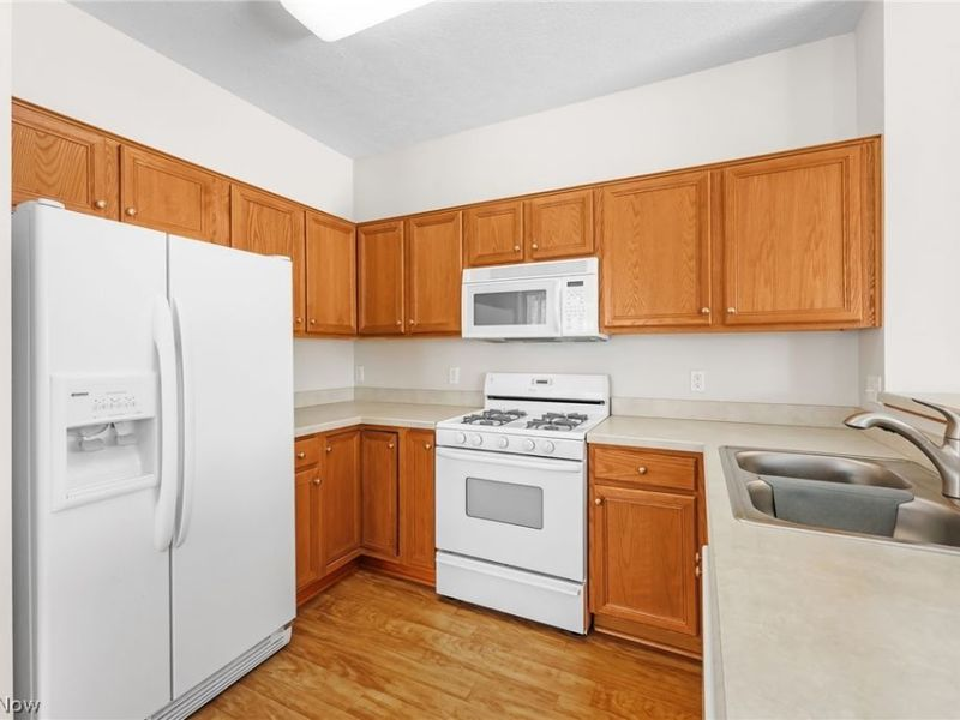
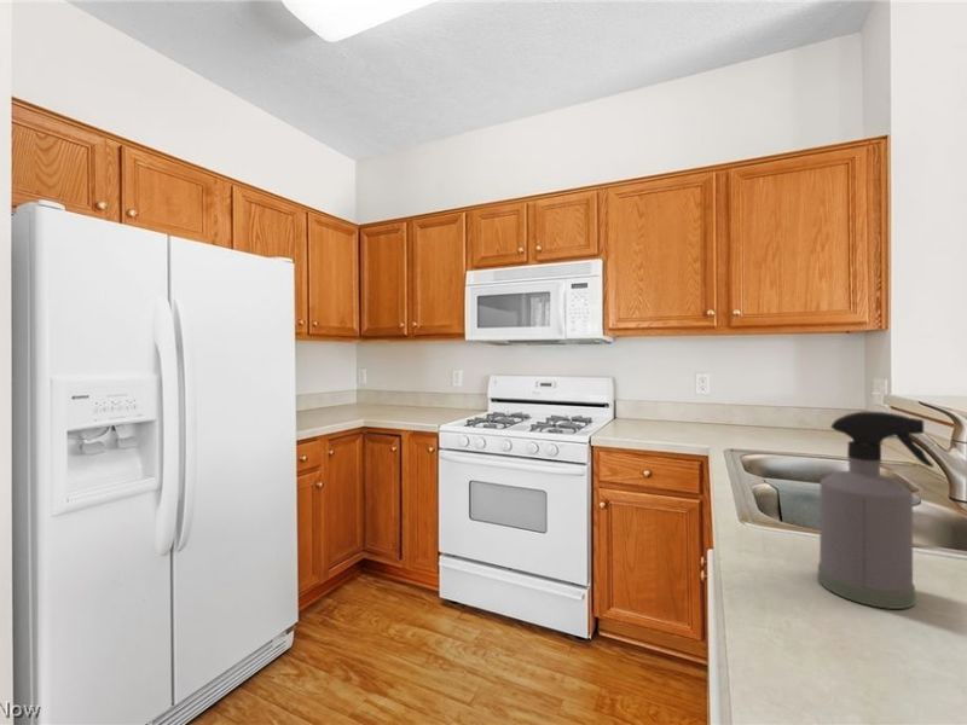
+ spray bottle (872, 500)
